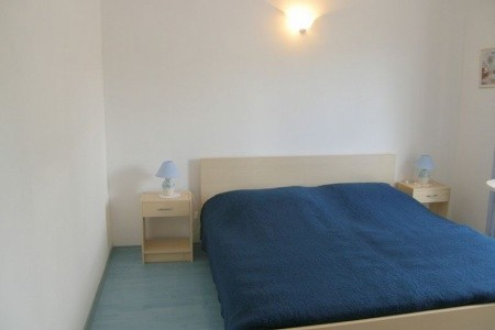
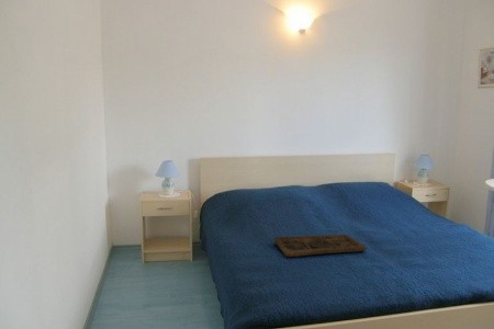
+ decorative tray (318, 243)
